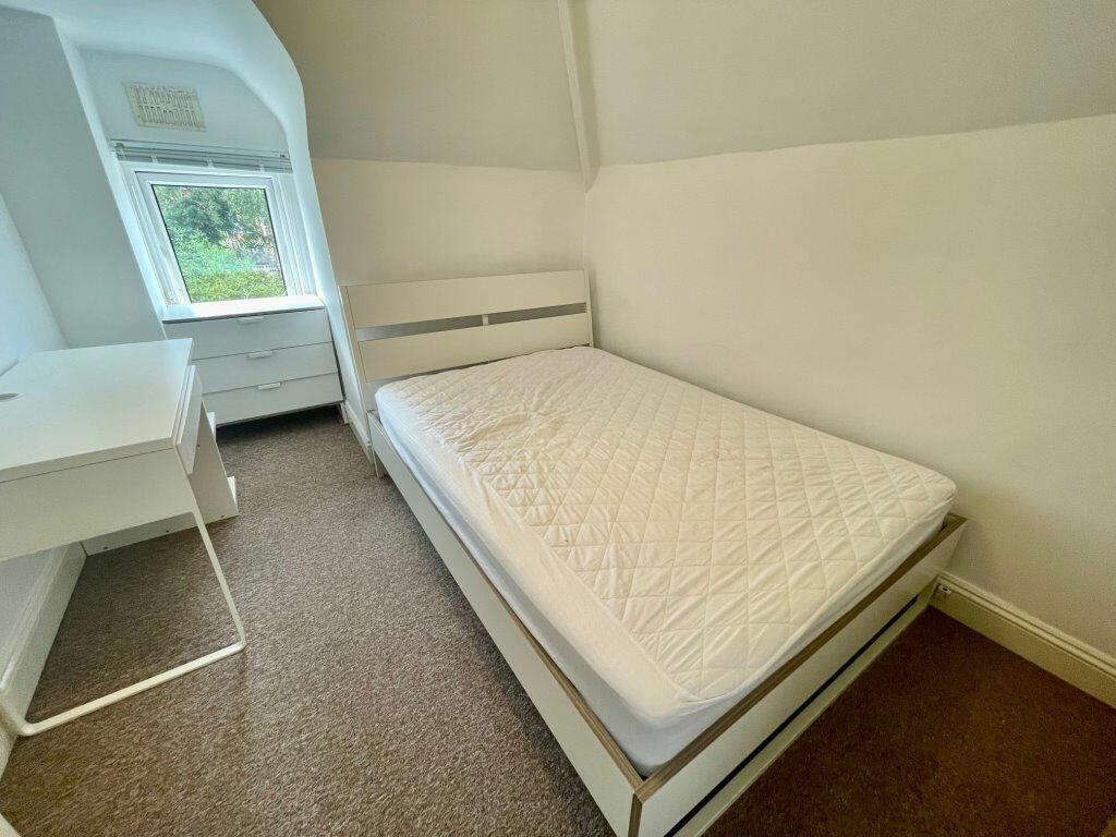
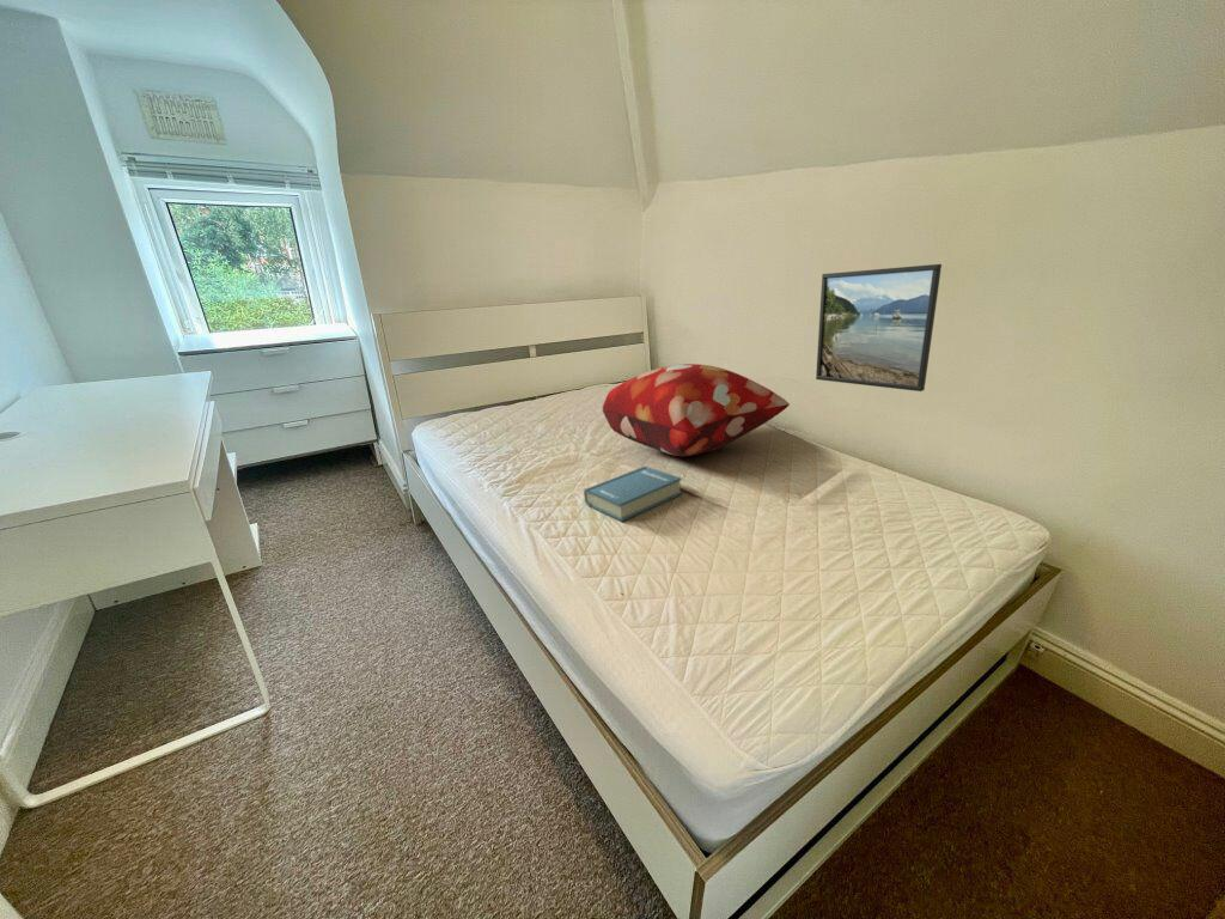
+ book (633, 491)
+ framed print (870, 329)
+ decorative pillow (690, 407)
